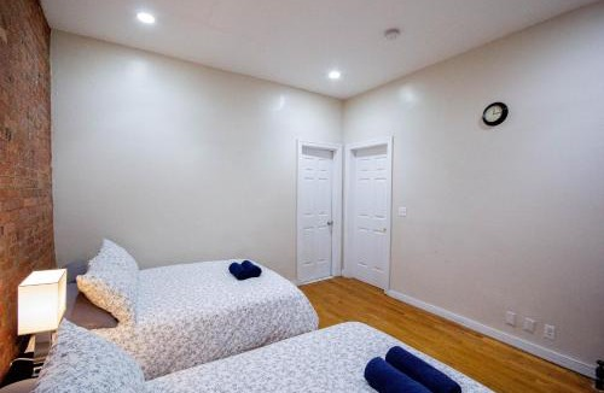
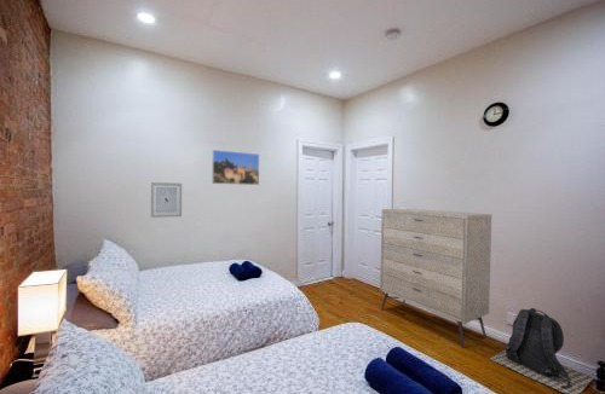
+ wall art (166, 199)
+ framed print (236, 168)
+ backpack (538, 341)
+ dresser (430, 266)
